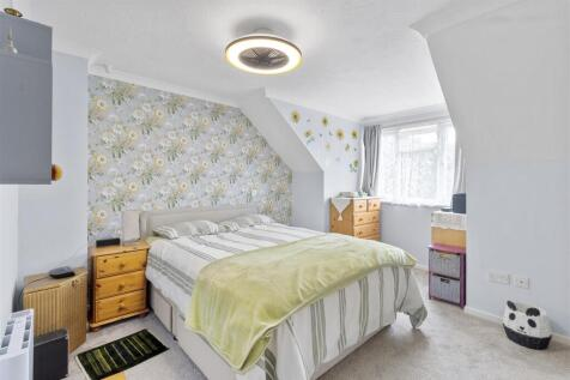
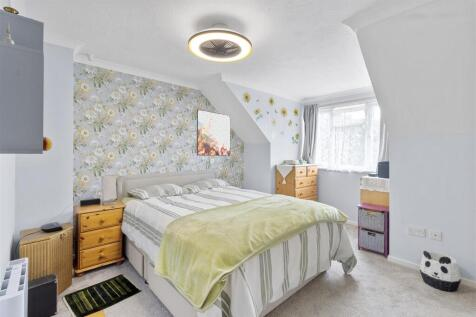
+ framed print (214, 134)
